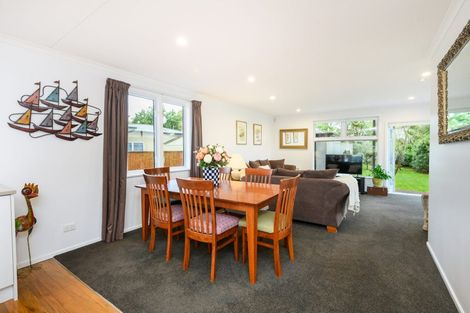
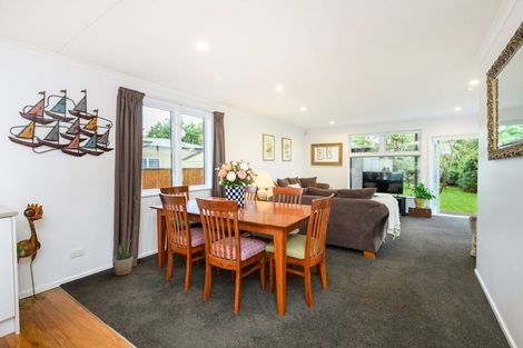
+ potted plant (122, 256)
